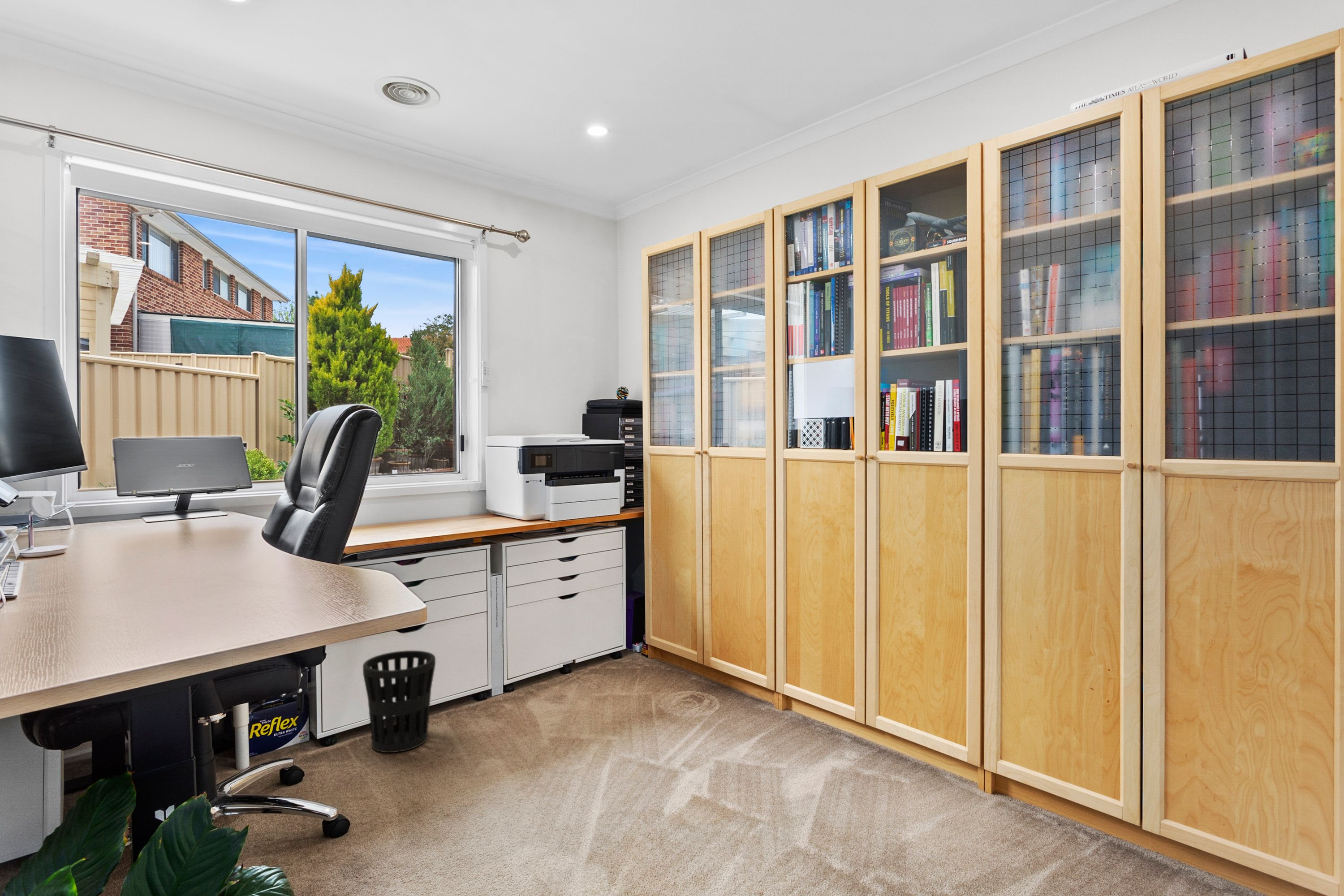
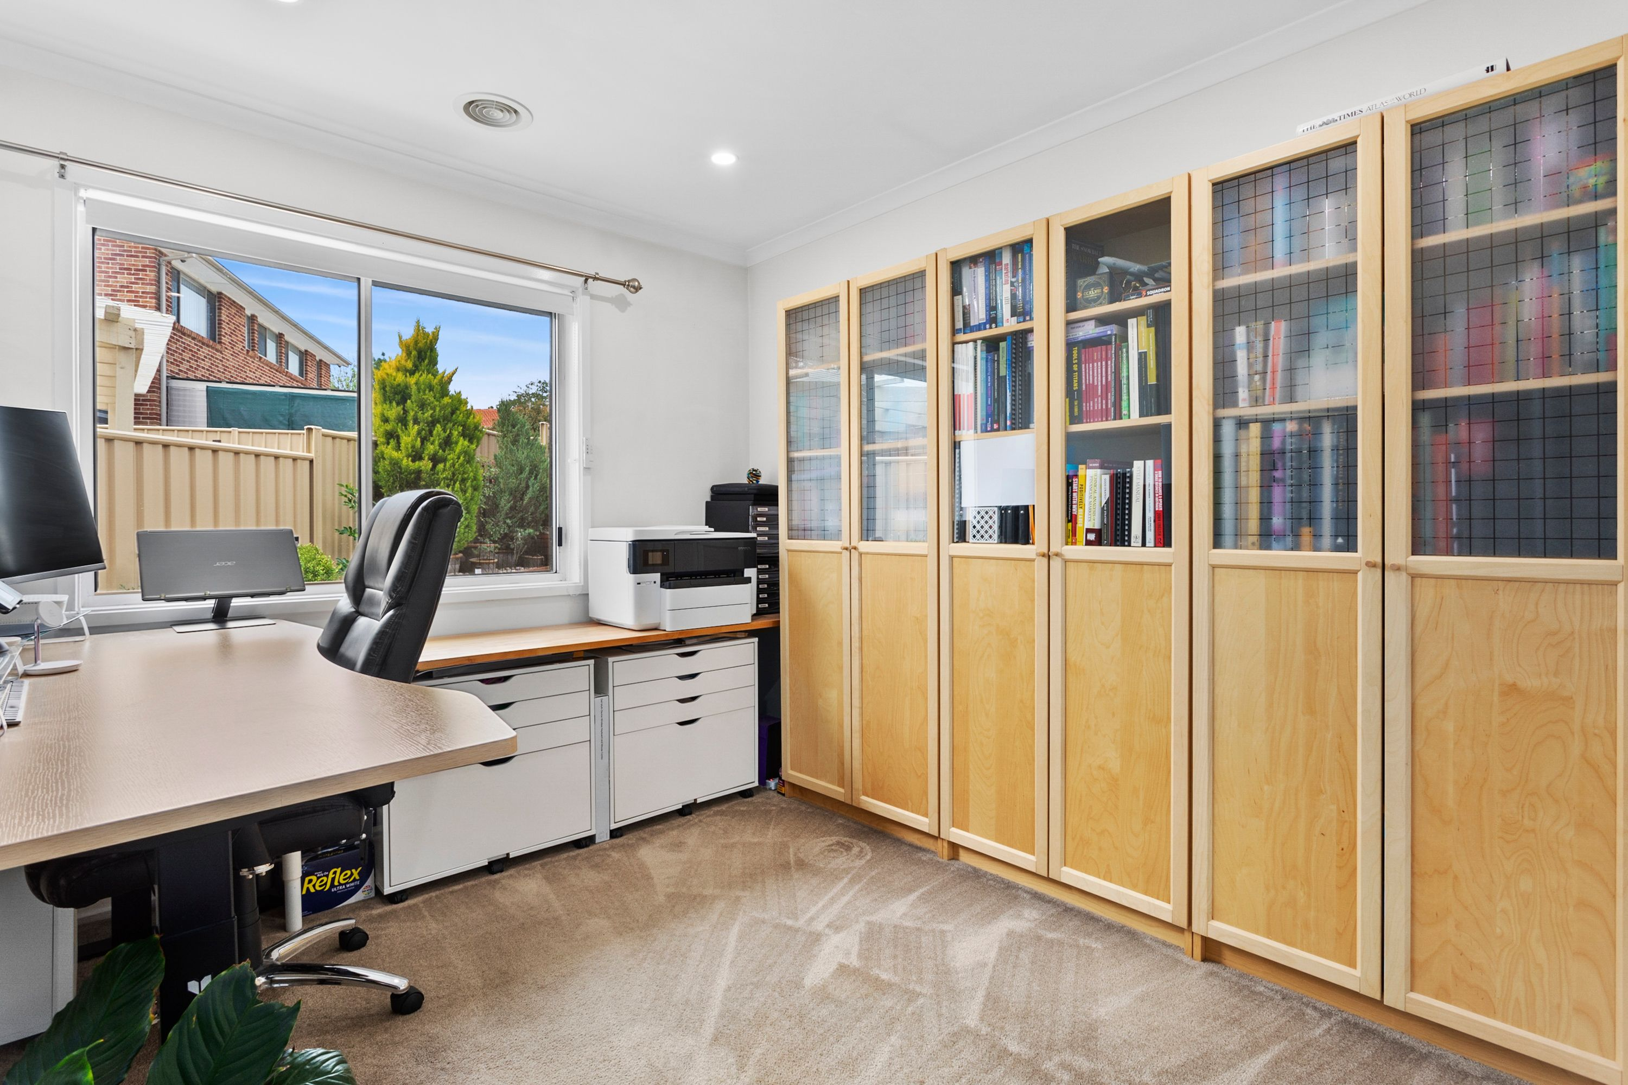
- wastebasket (400, 700)
